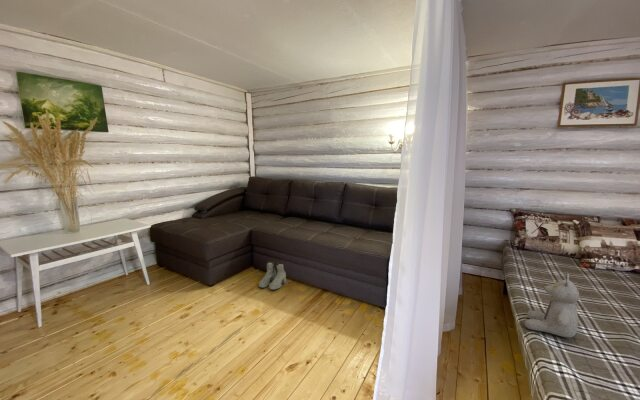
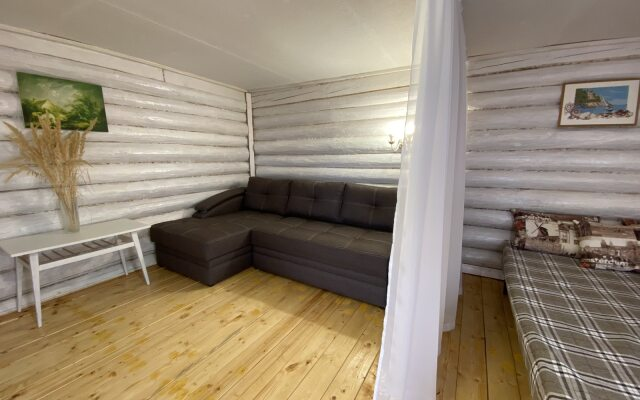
- boots (272, 274)
- teddy bear (552, 302)
